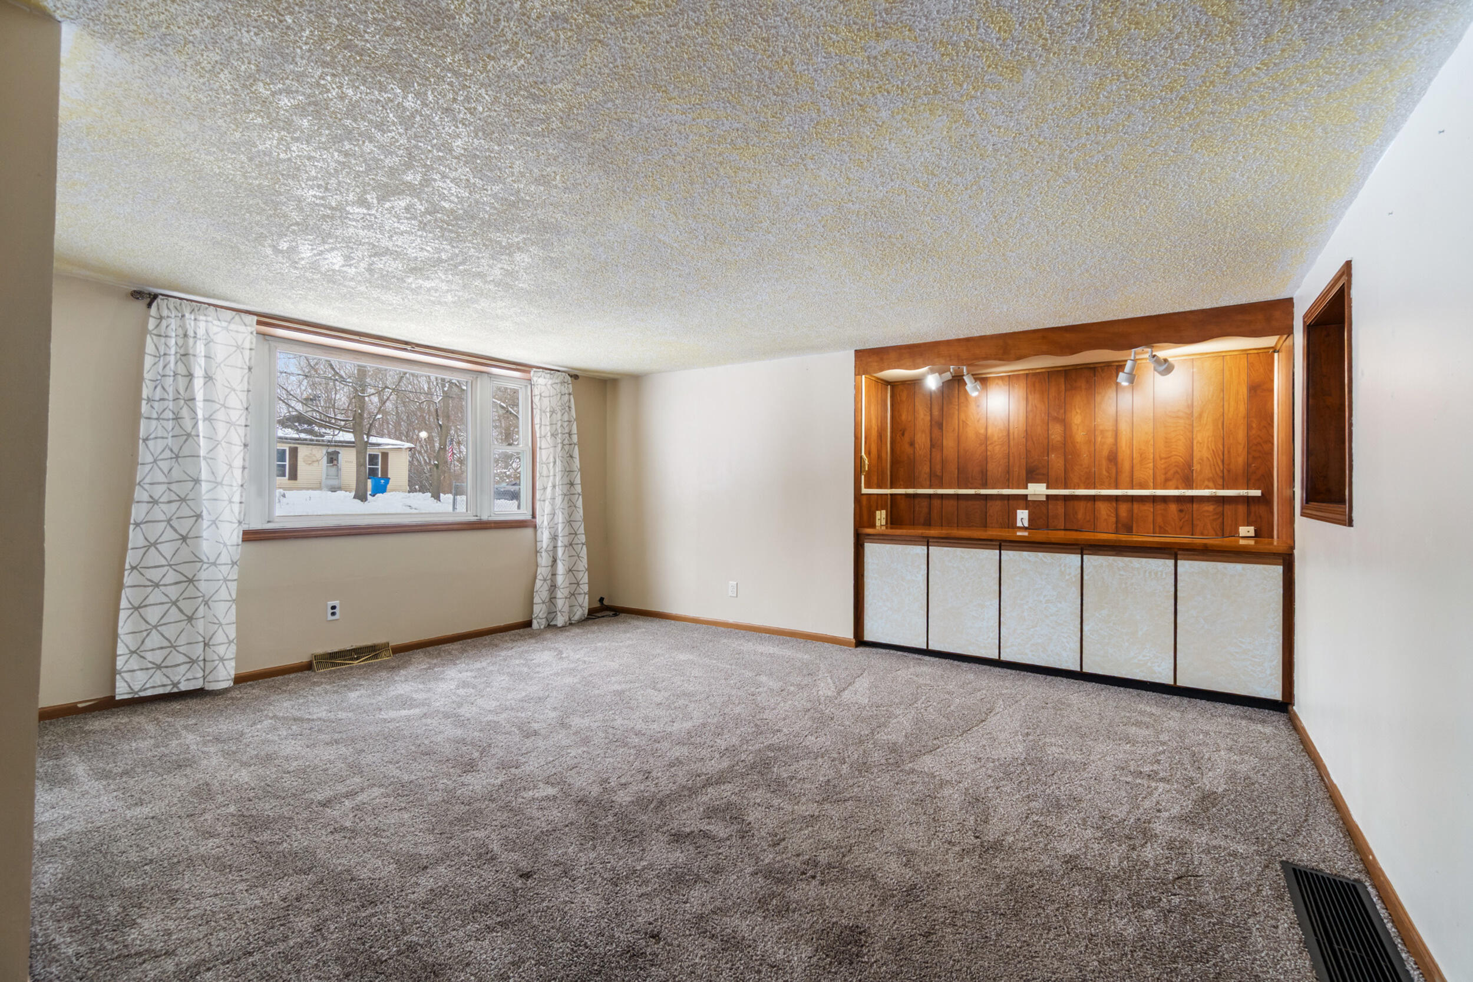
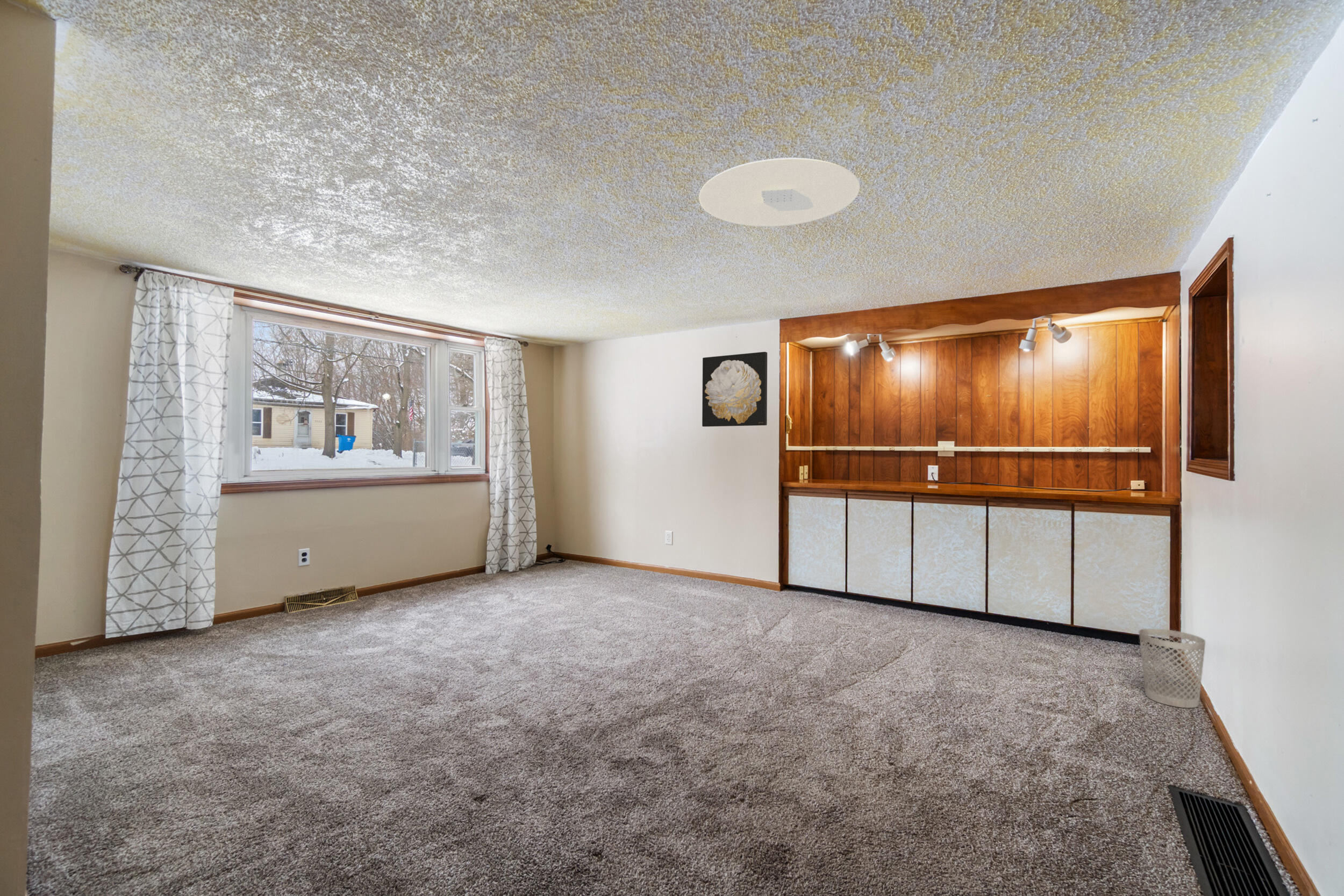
+ ceiling light (777, 189)
+ wastebasket (1172, 668)
+ wall art (734, 390)
